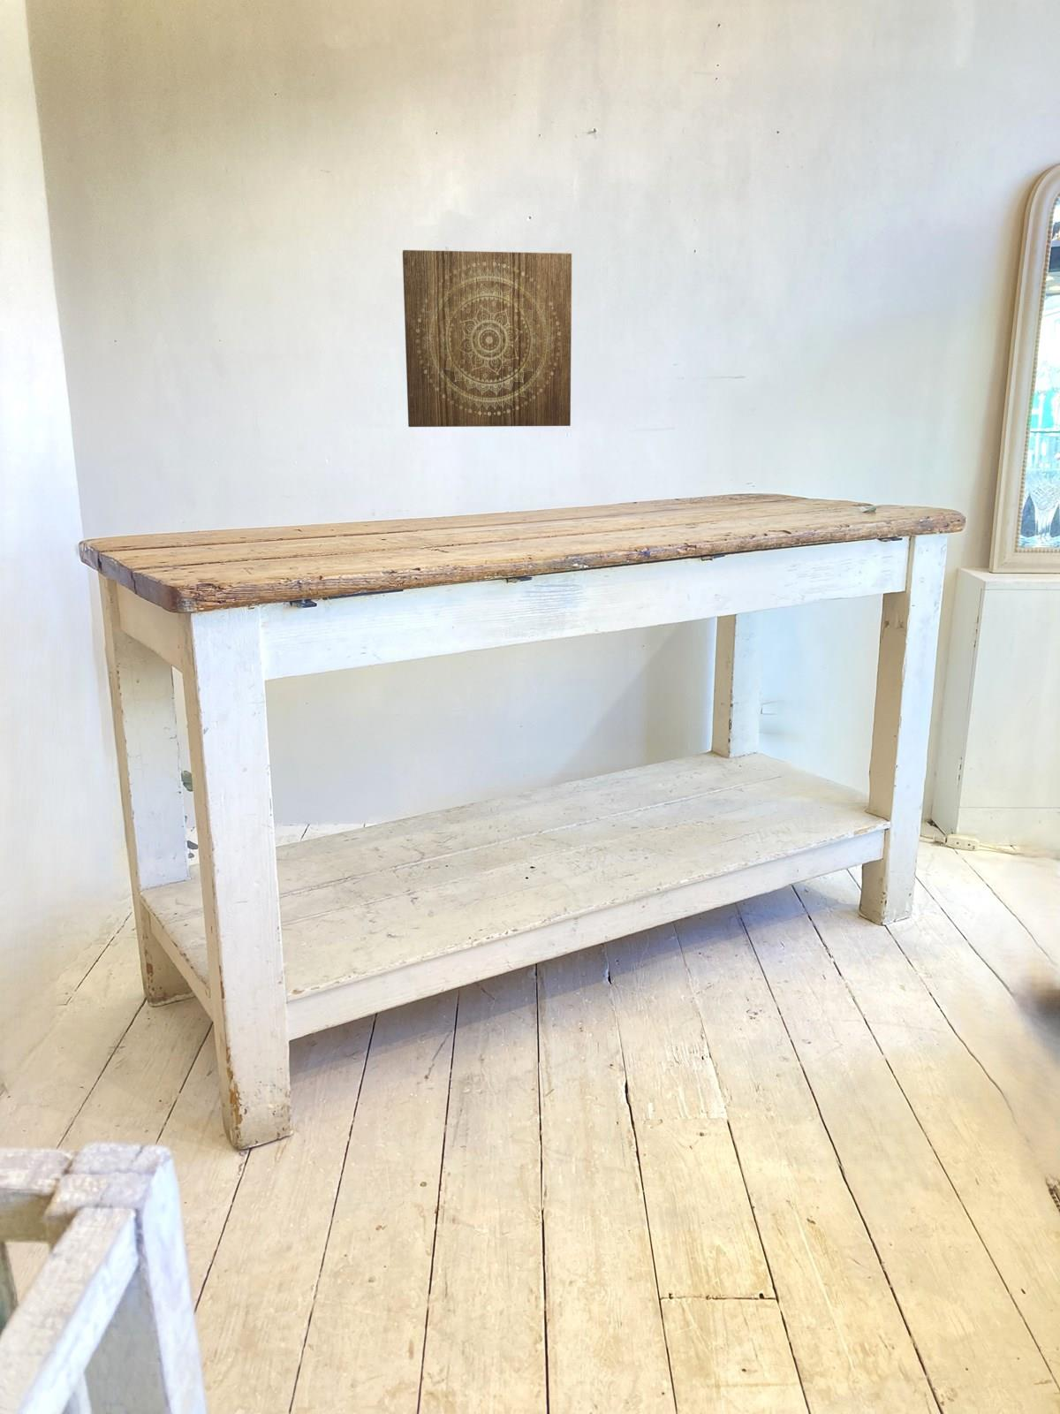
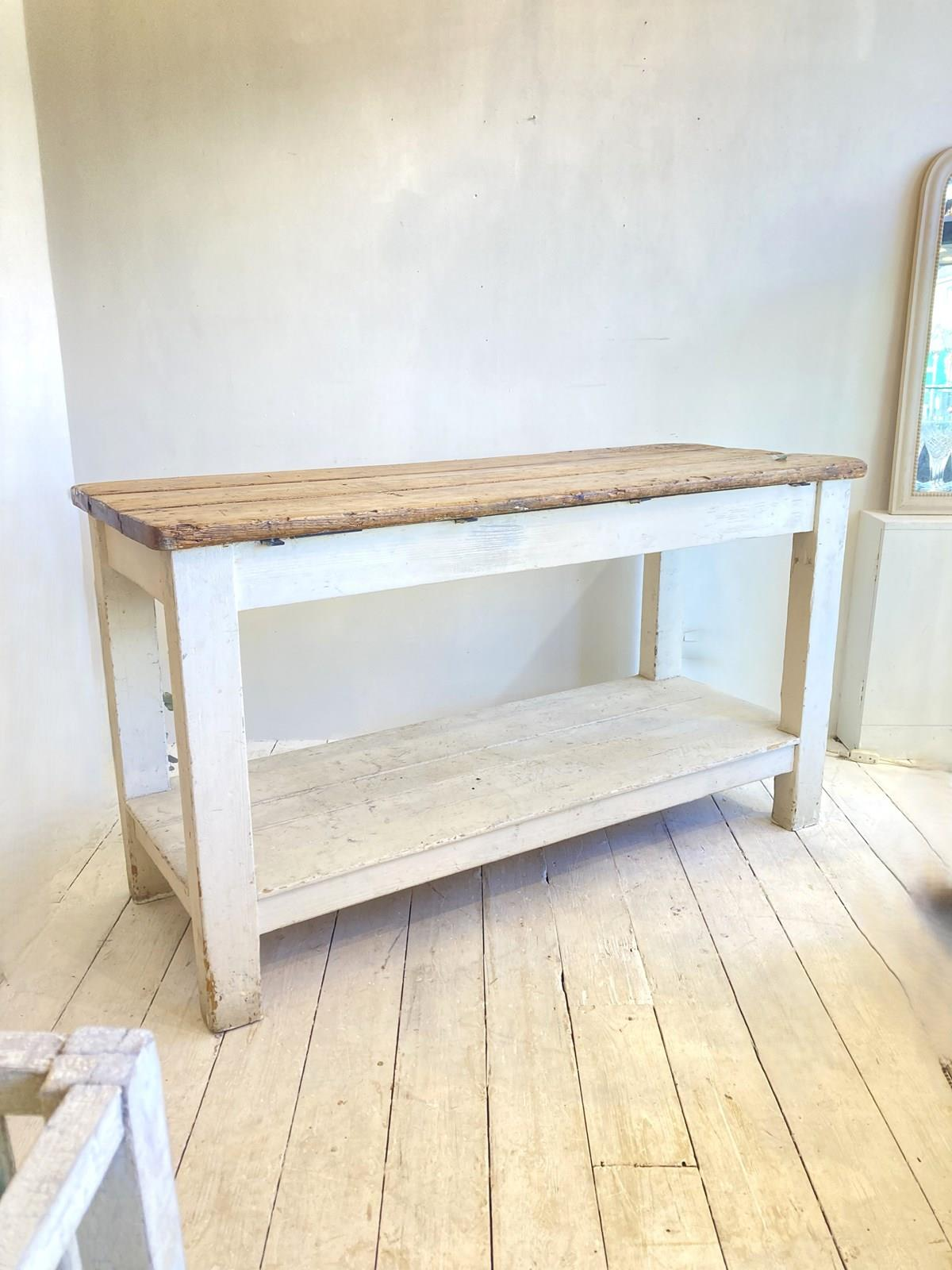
- wall art (489, 341)
